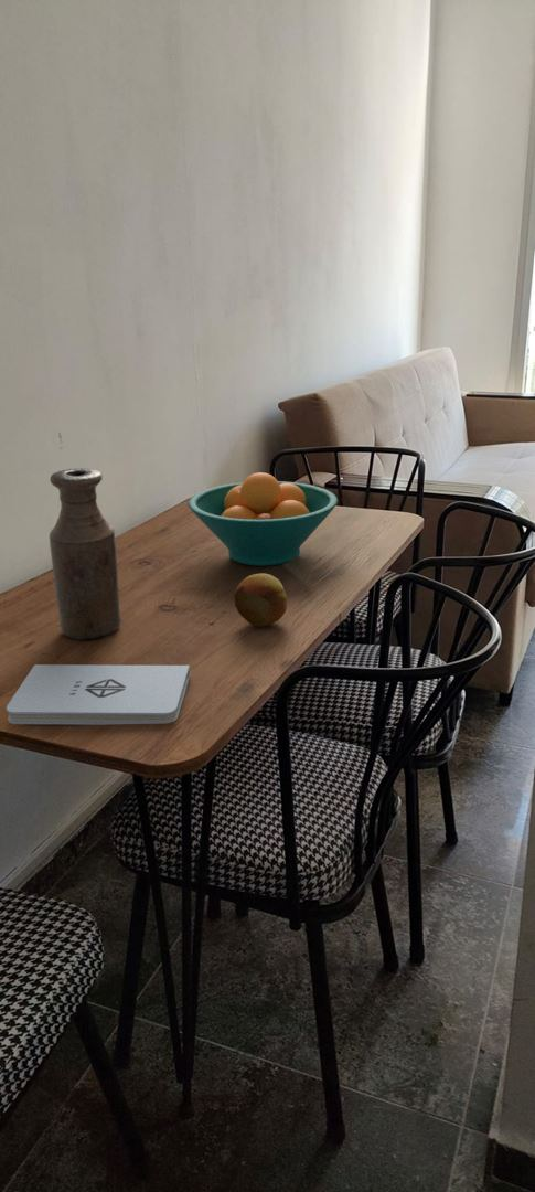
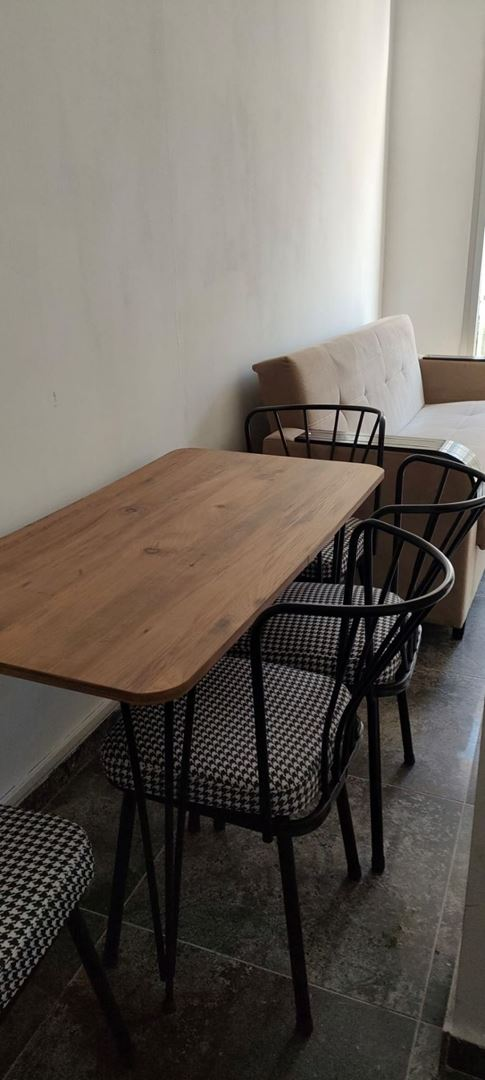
- fruit (259, 599)
- fruit bowl (263, 514)
- notepad (100, 693)
- bottle (84, 553)
